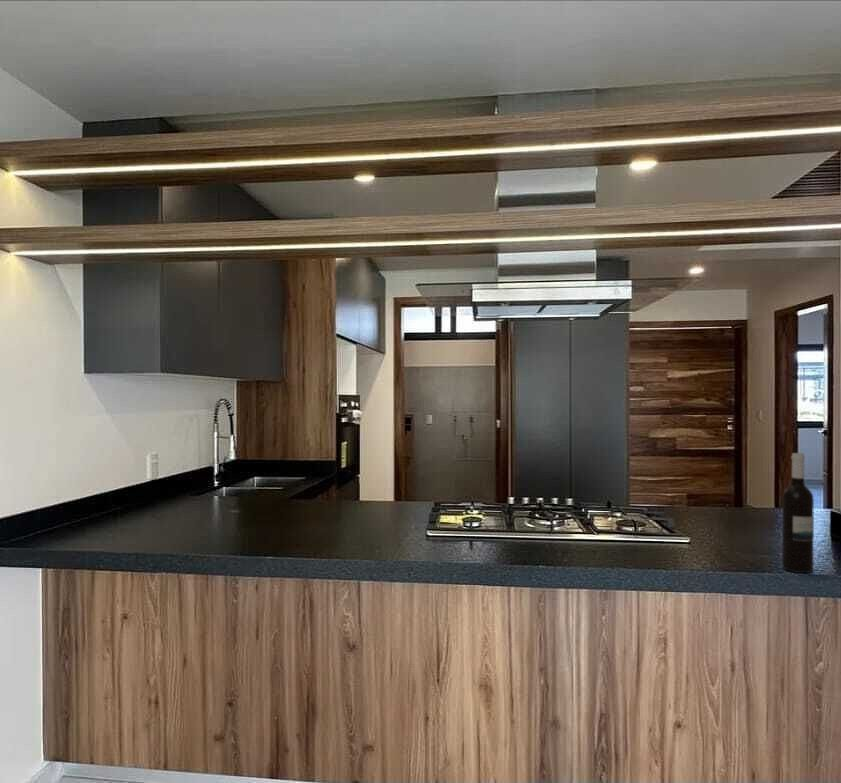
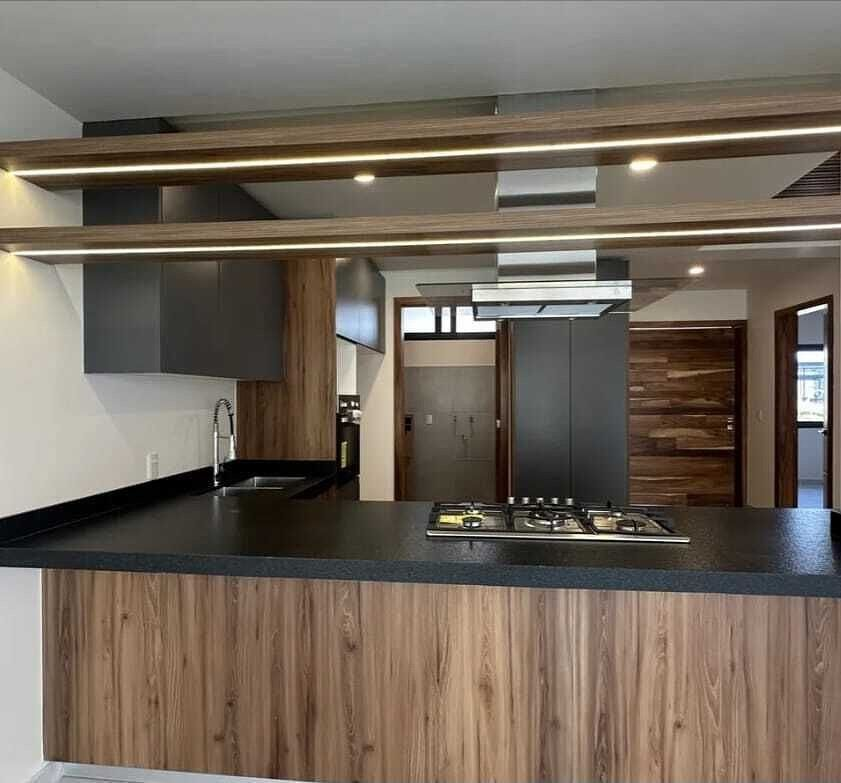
- wine bottle (797, 511)
